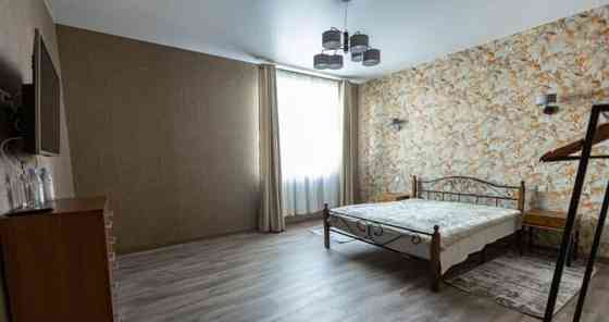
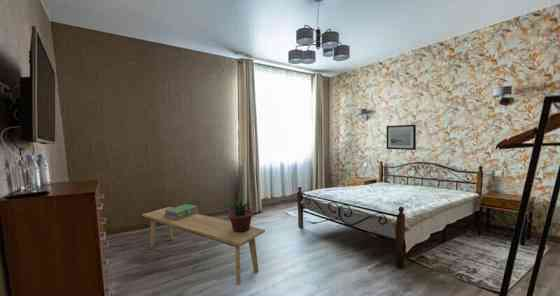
+ potted plant (237, 215)
+ stack of books (182, 211)
+ wall art (400, 137)
+ bench (198, 235)
